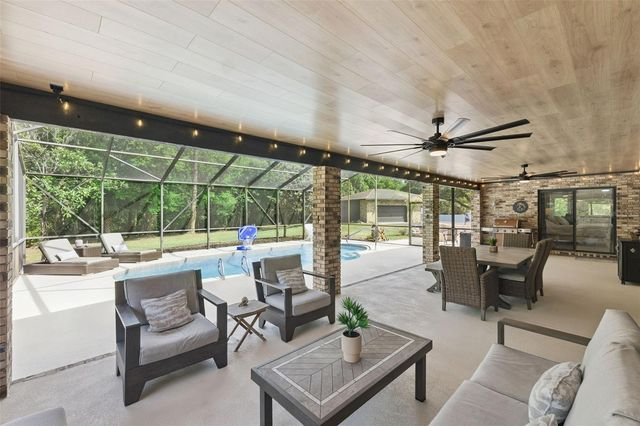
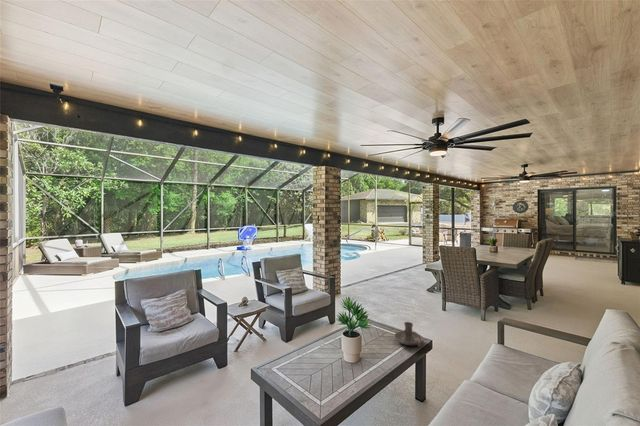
+ candle holder (410, 333)
